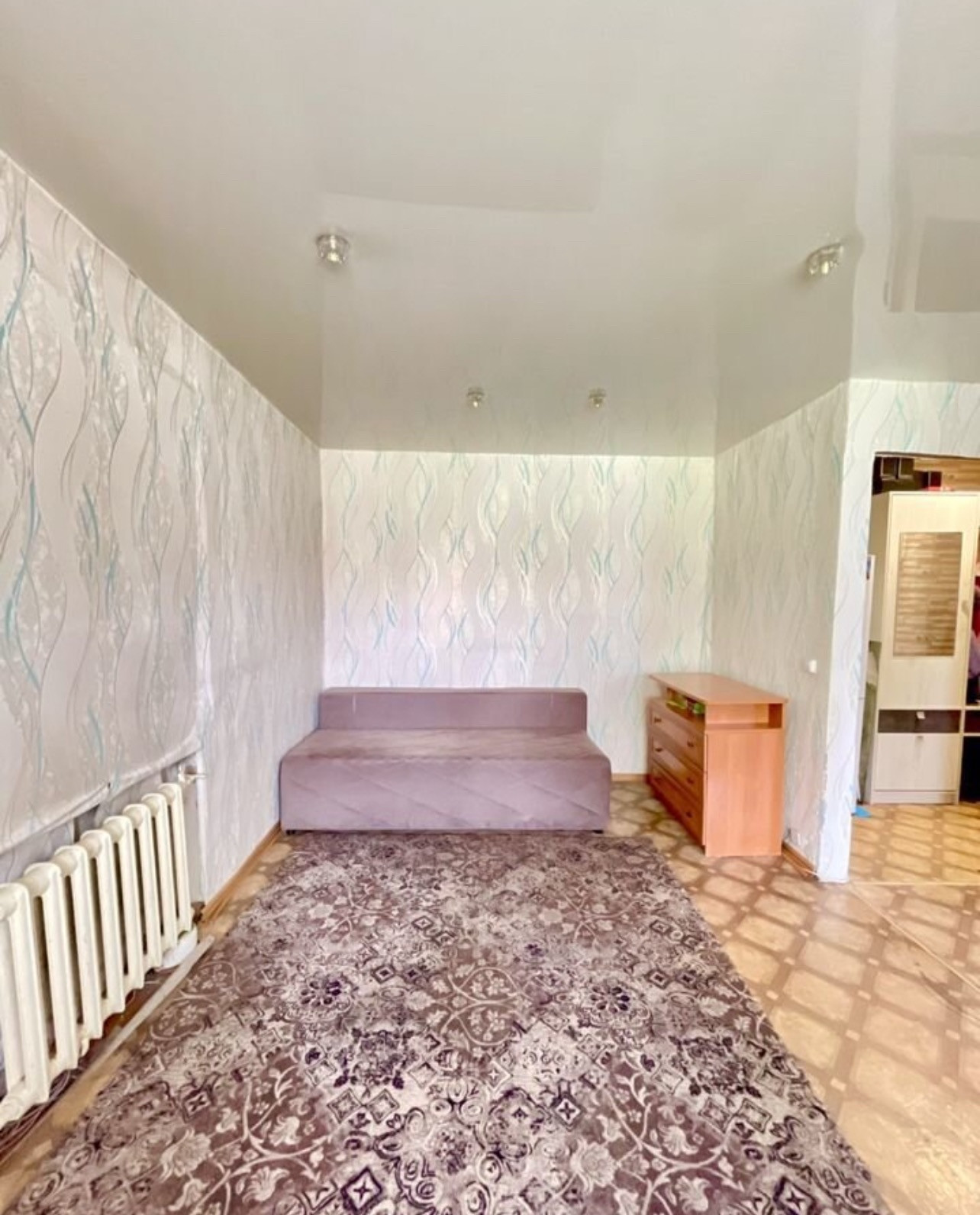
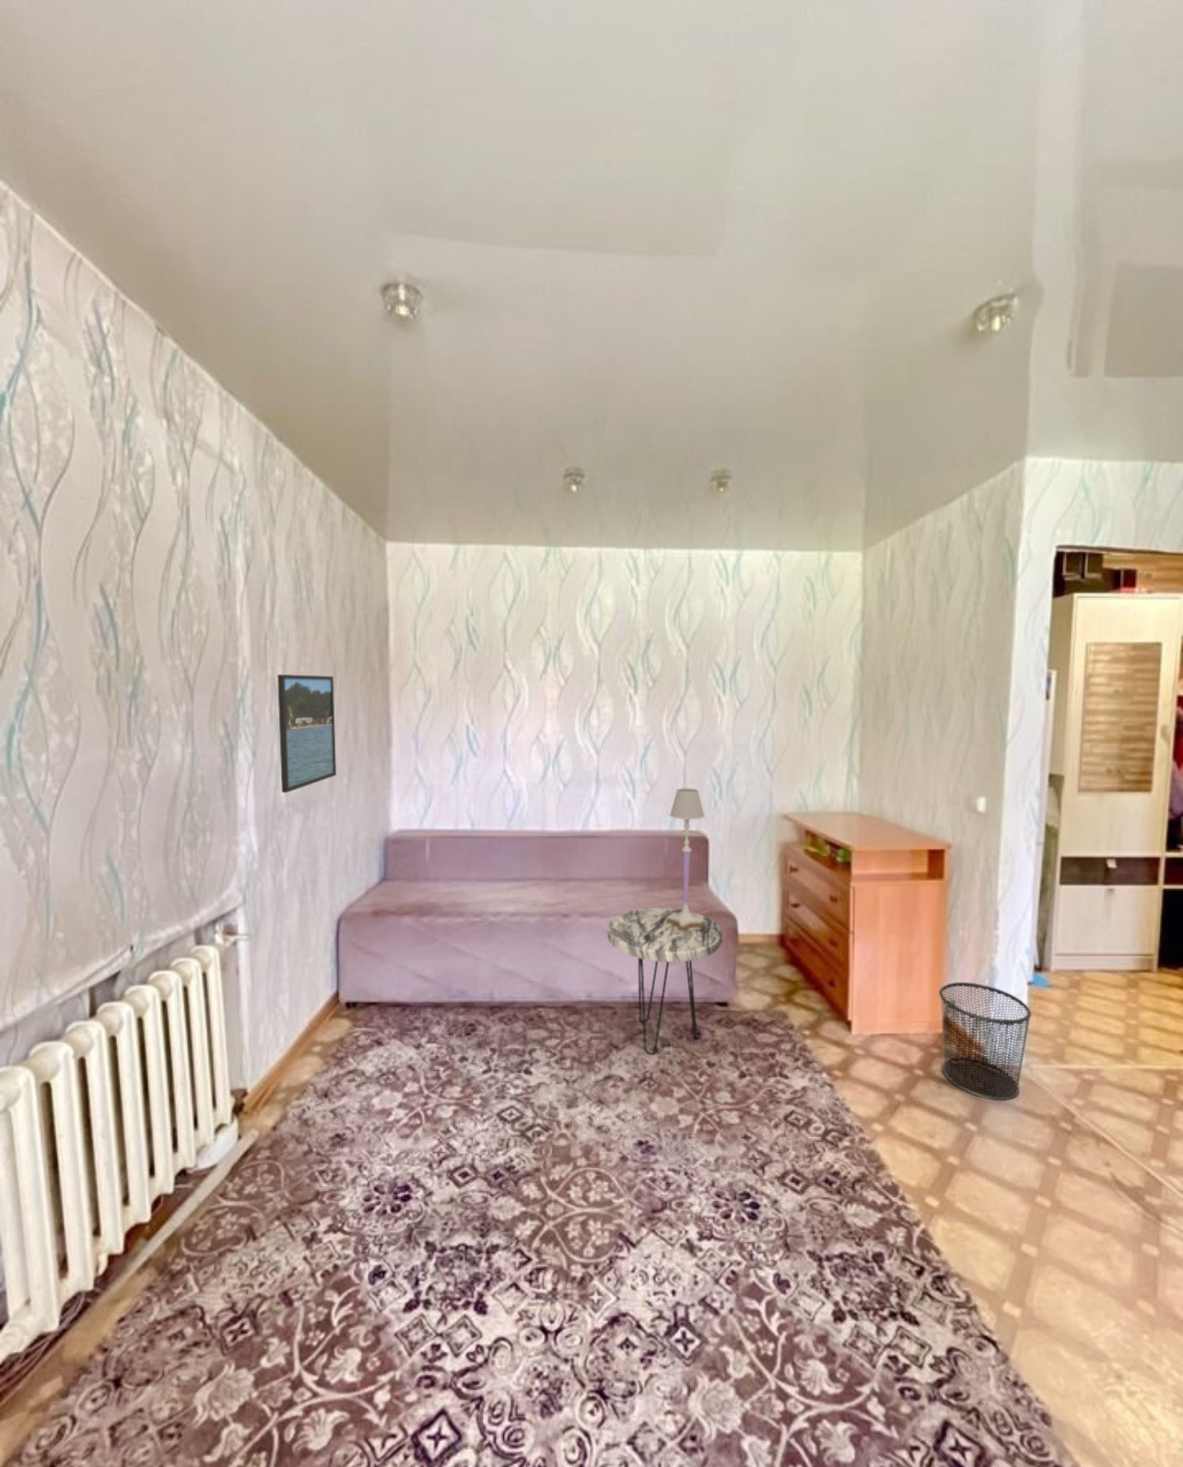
+ side table (664, 983)
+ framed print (309, 729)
+ waste bin (981, 1040)
+ table lamp (687, 857)
